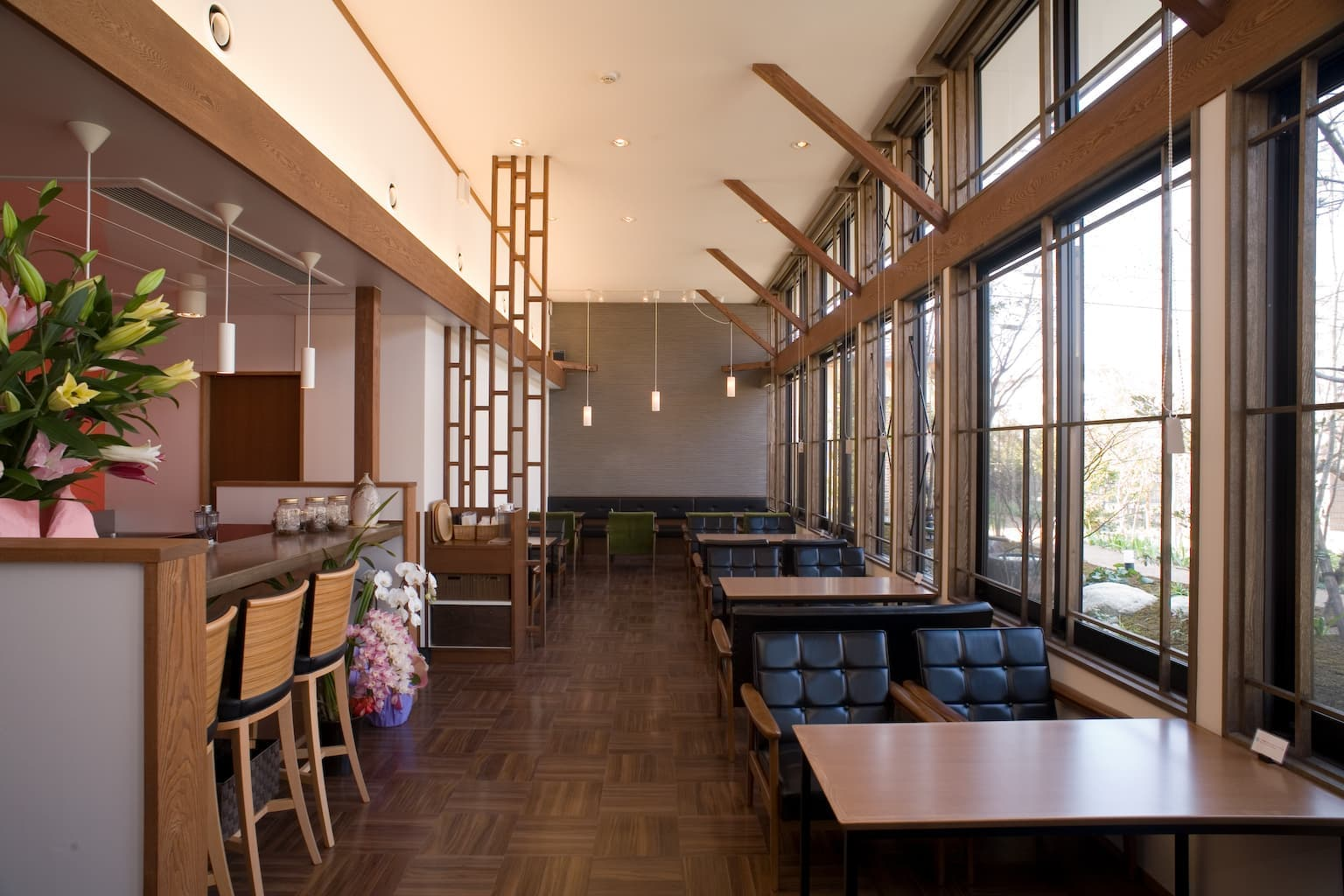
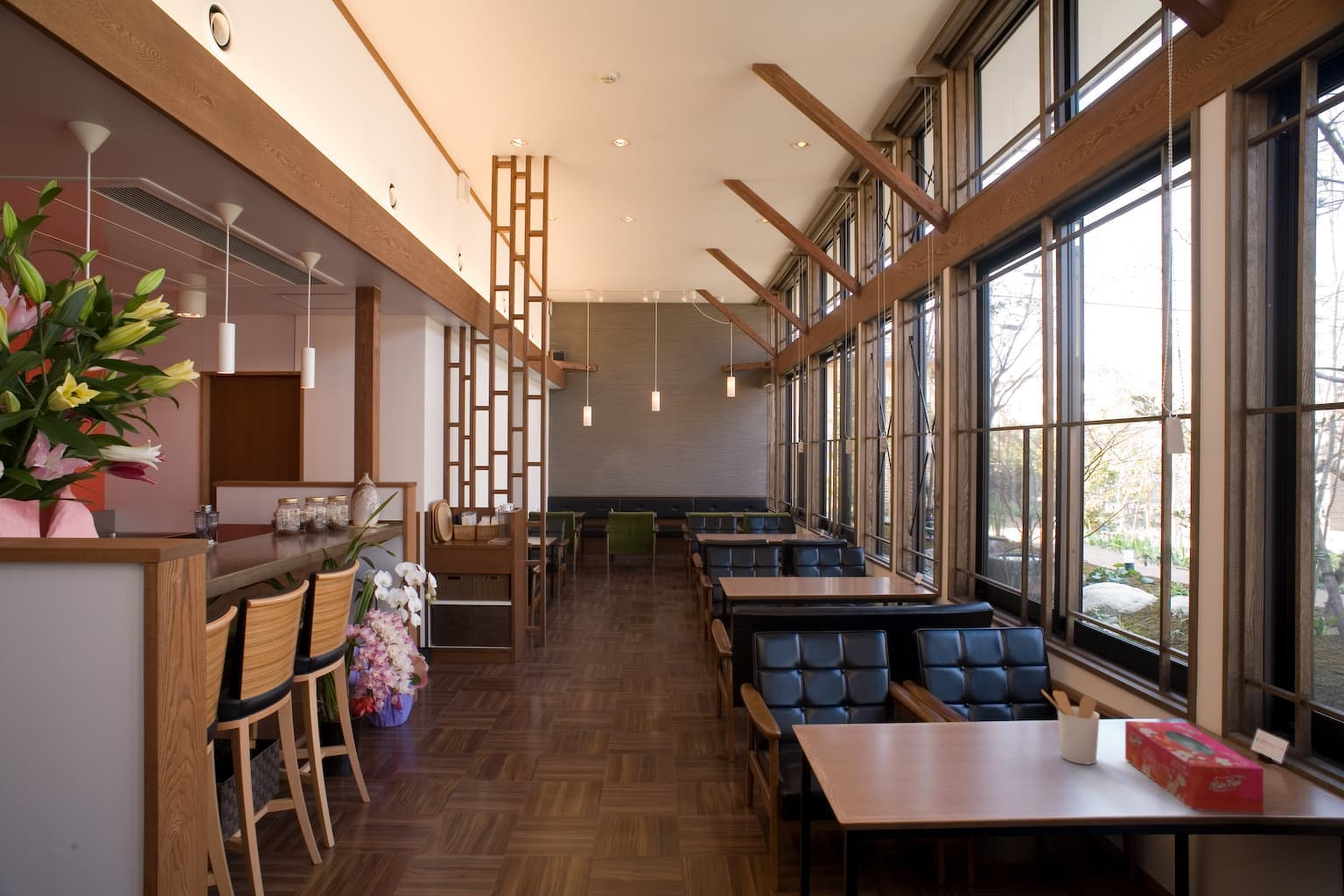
+ utensil holder (1068, 724)
+ tissue box (1188, 763)
